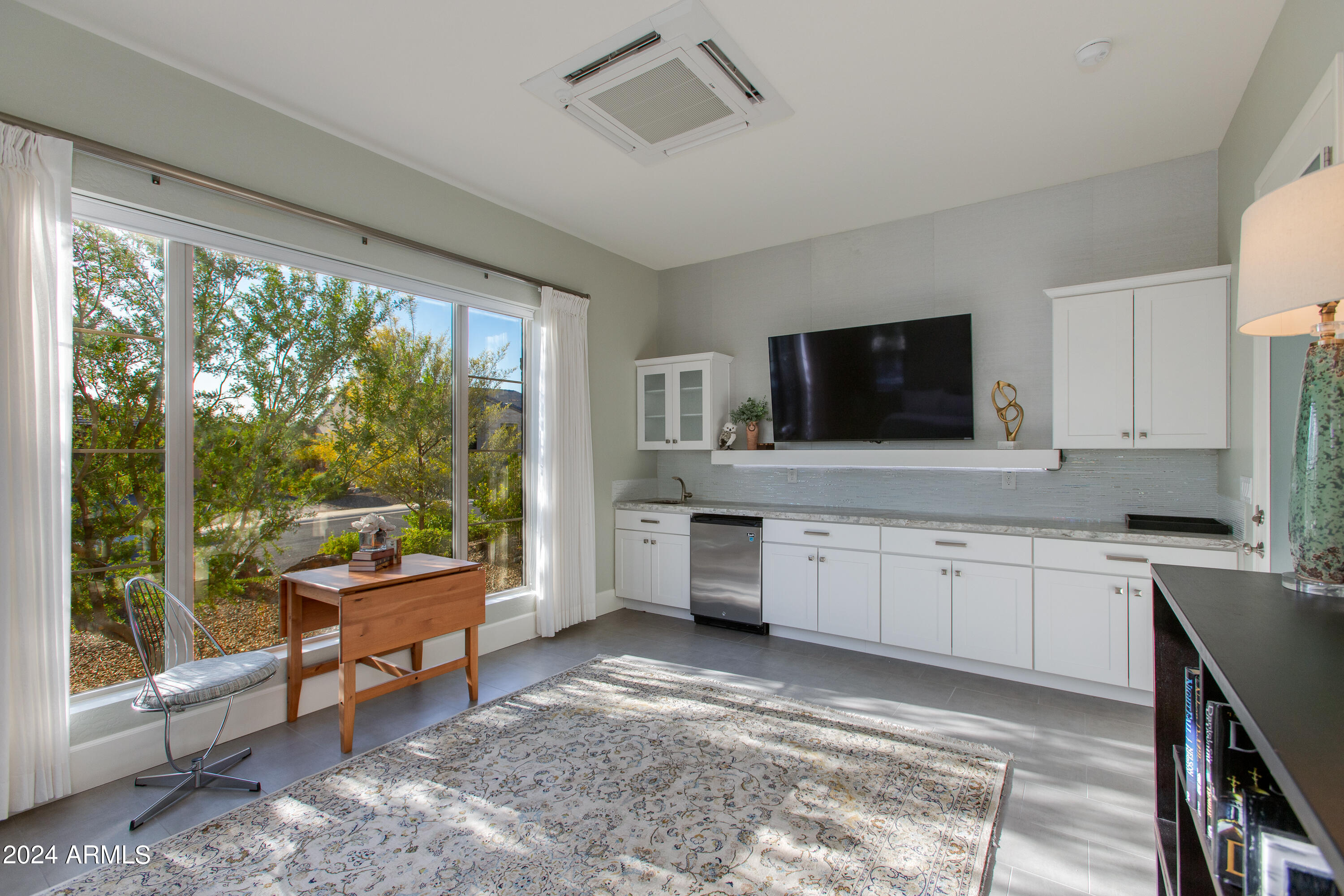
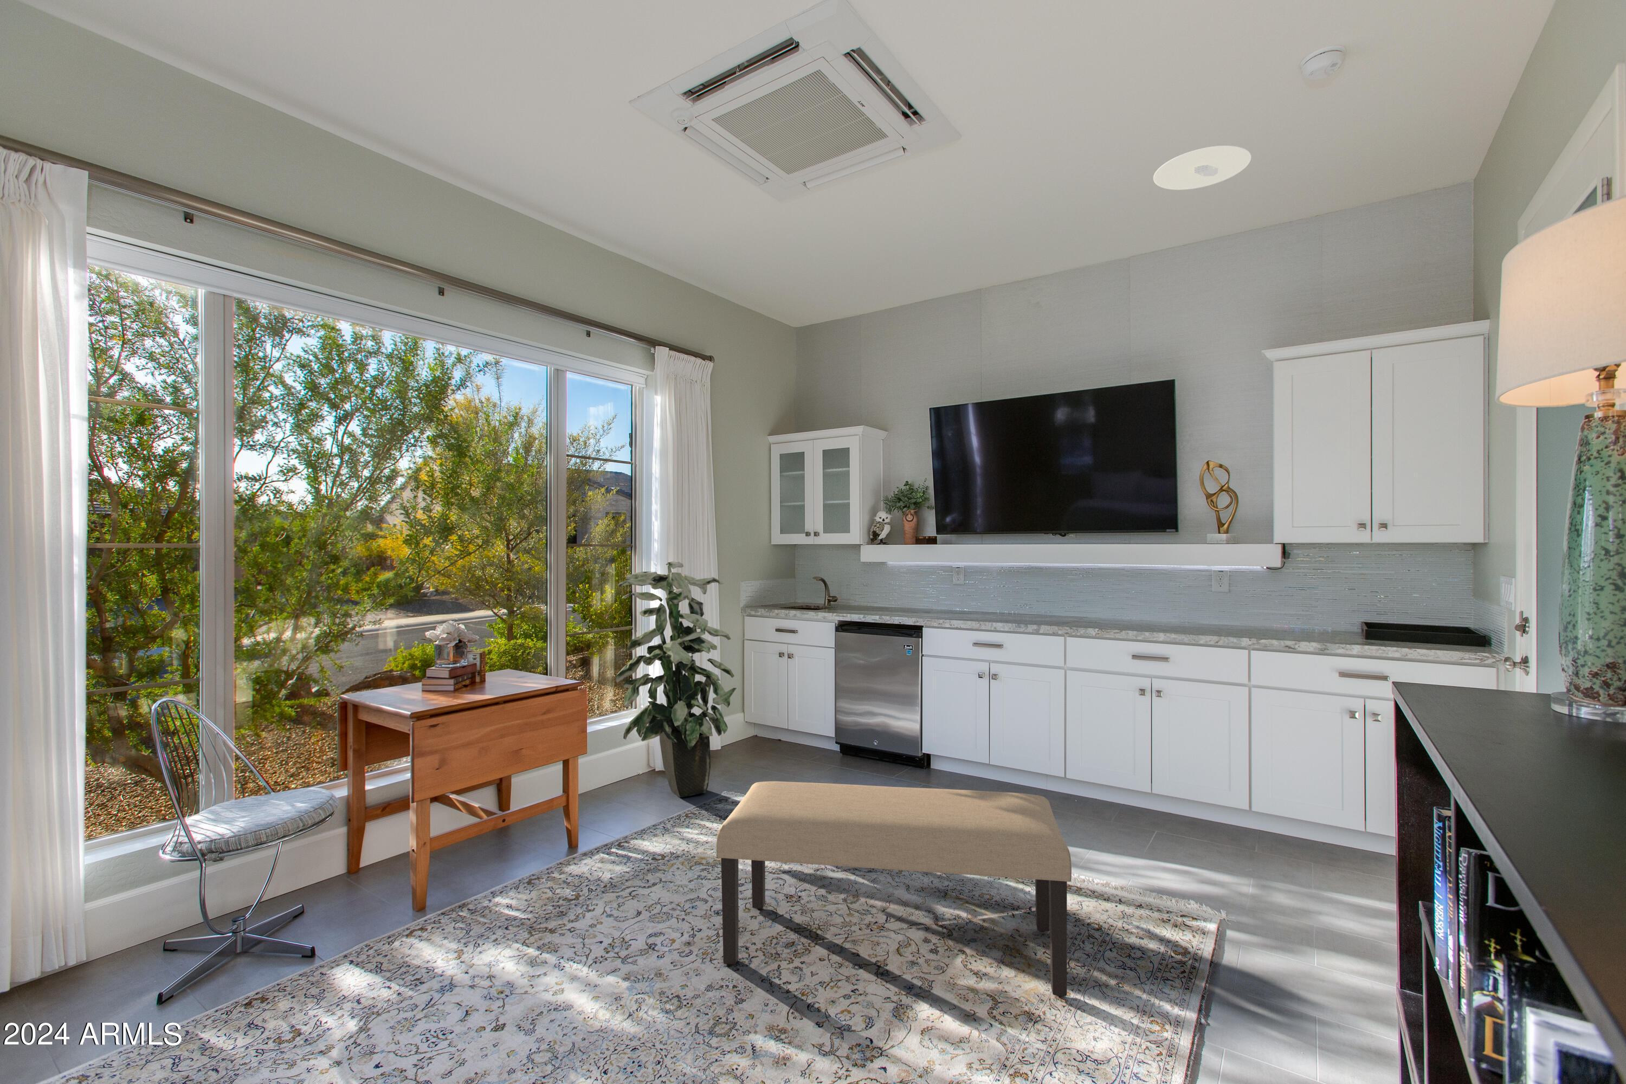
+ indoor plant (676, 676)
+ bench (893, 870)
+ recessed light (1200, 165)
